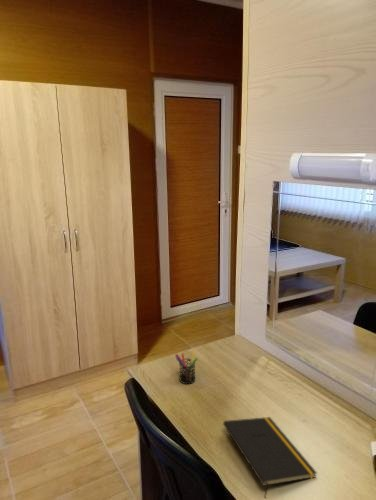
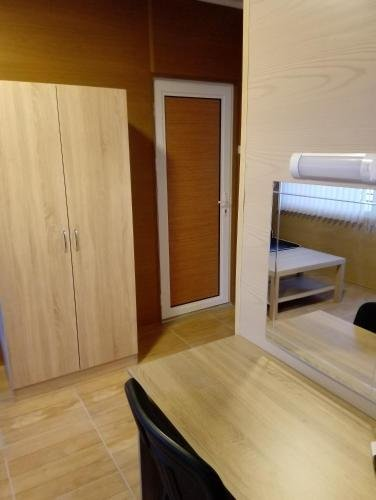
- notepad (266, 447)
- pen holder (188, 366)
